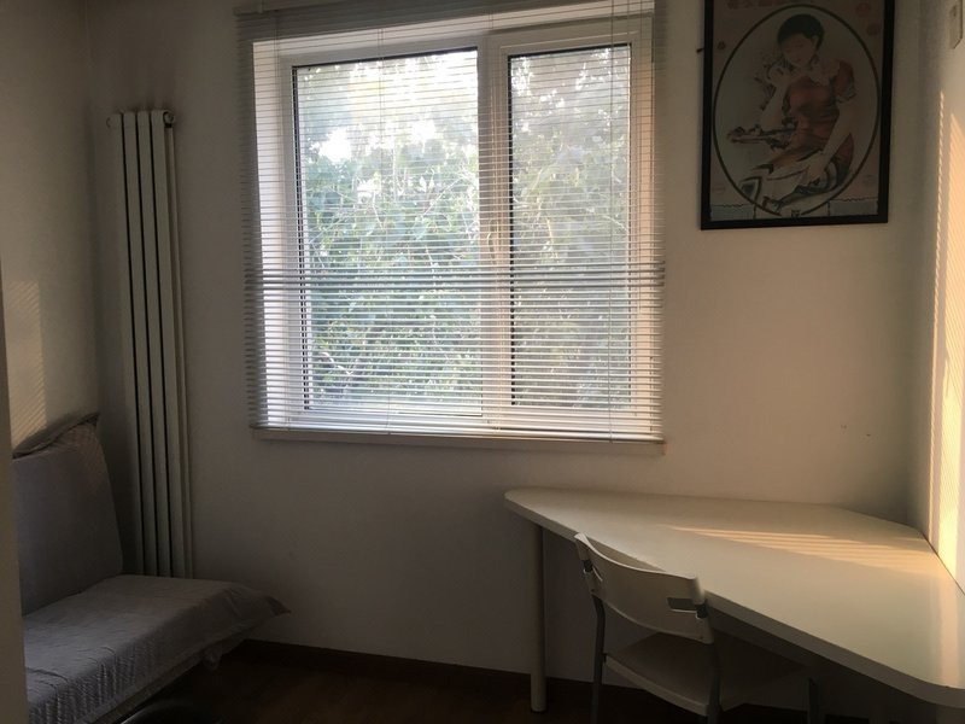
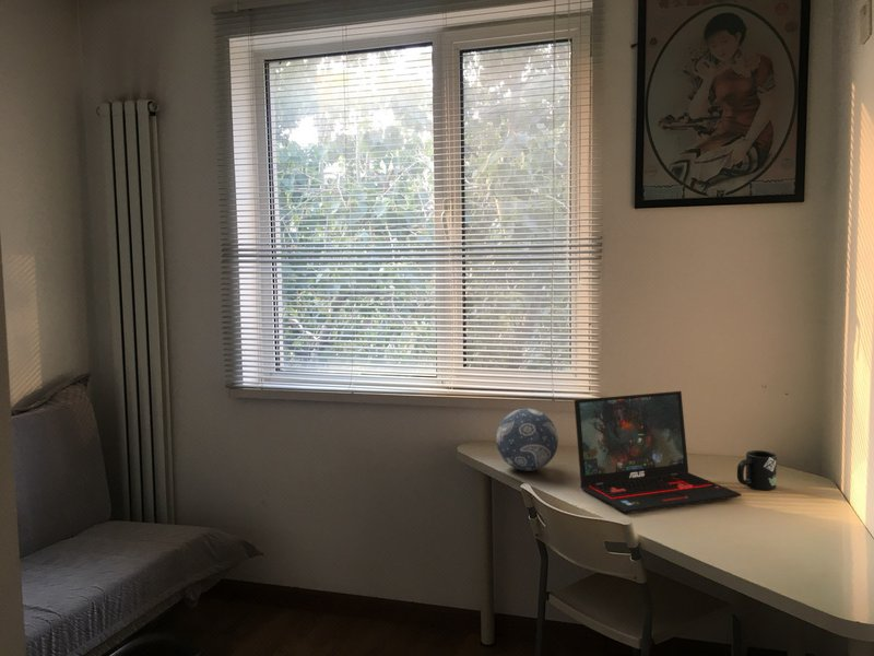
+ laptop (654, 447)
+ decorative ball (527, 438)
+ mug (755, 470)
